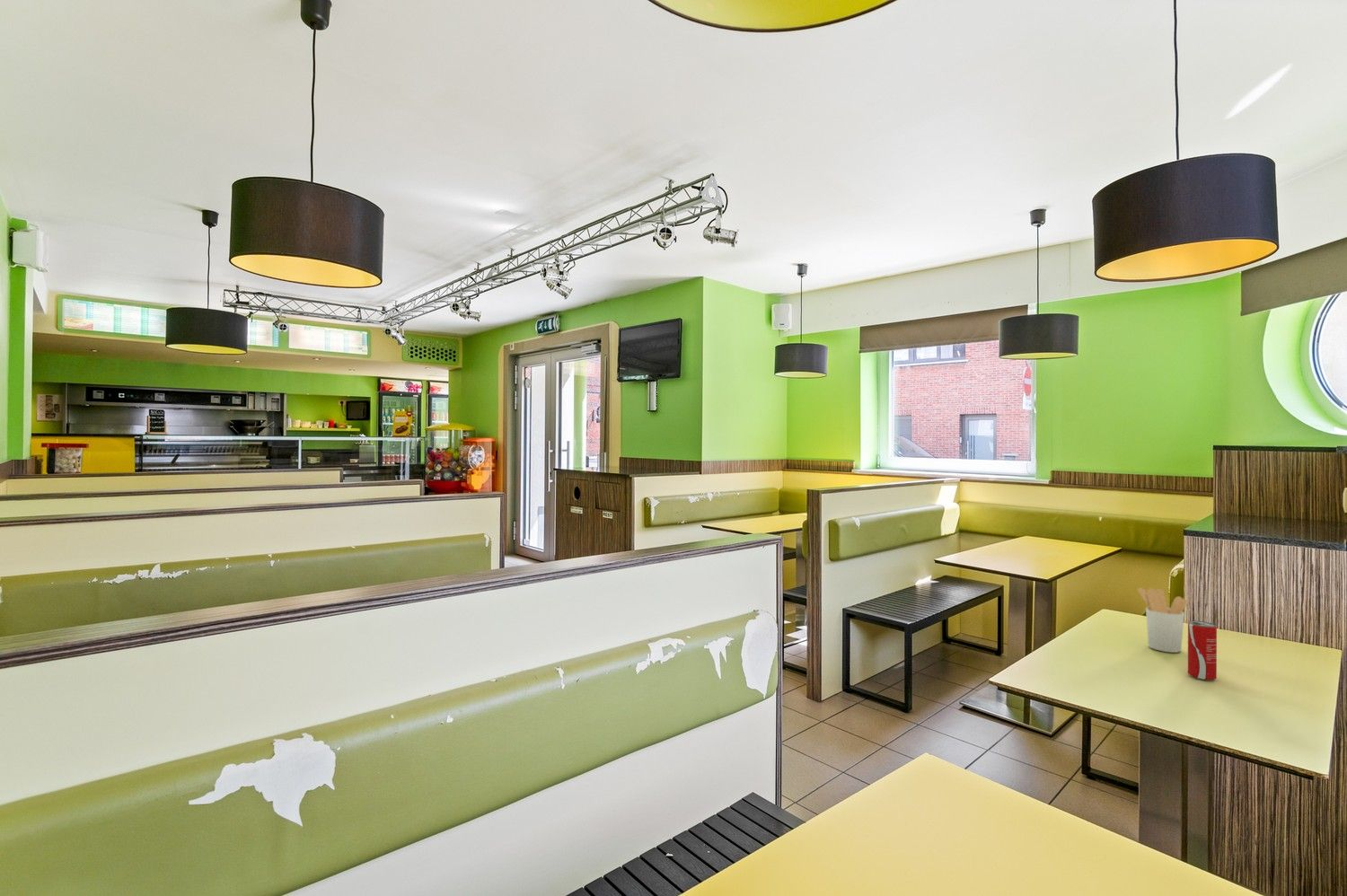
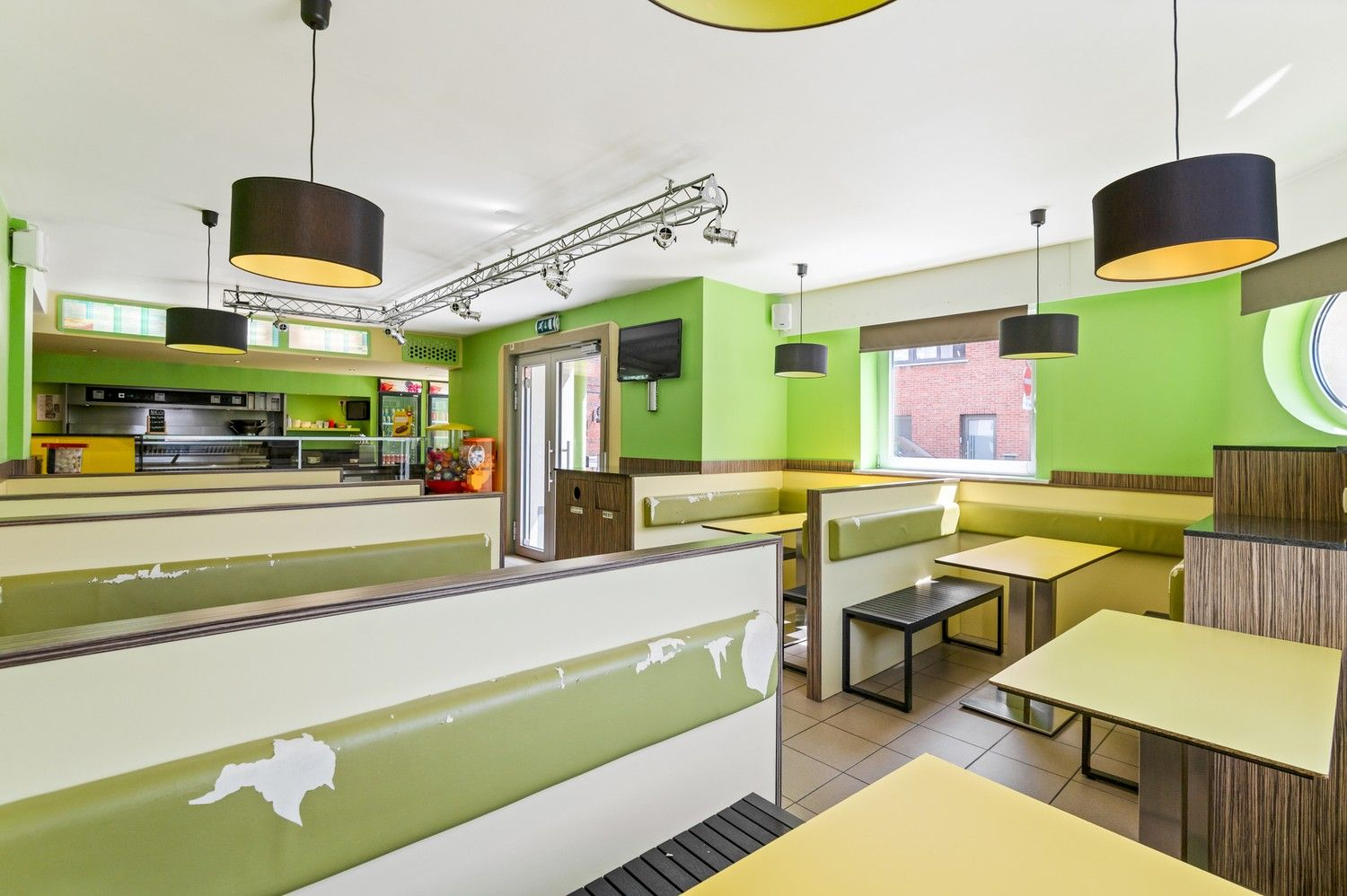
- utensil holder (1159, 618)
- beverage can (1202, 650)
